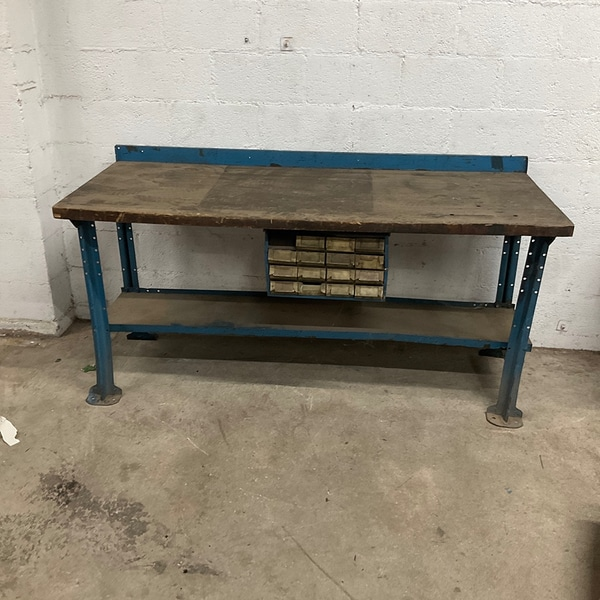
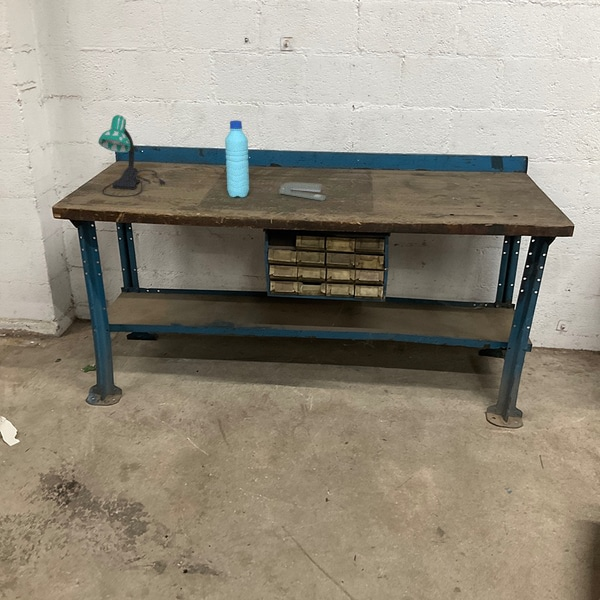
+ desk lamp (133, 149)
+ stapler (302, 189)
+ water bottle (237, 159)
